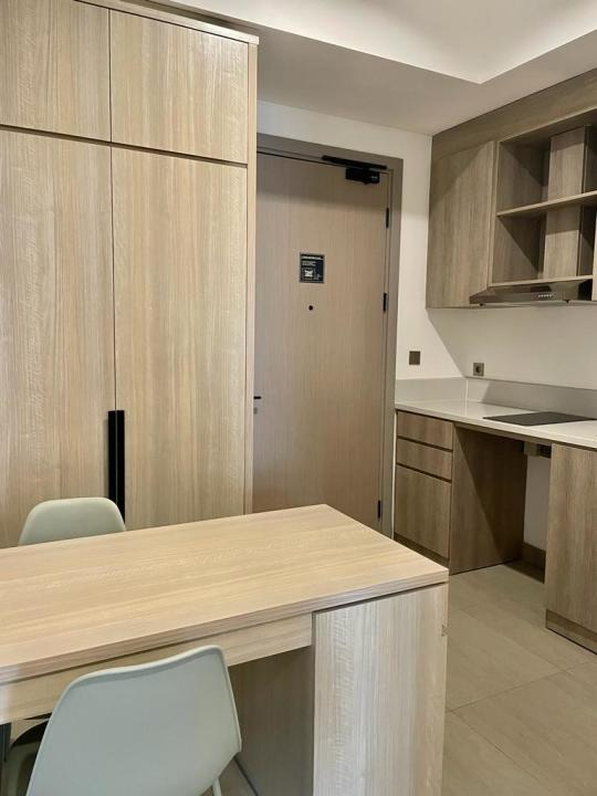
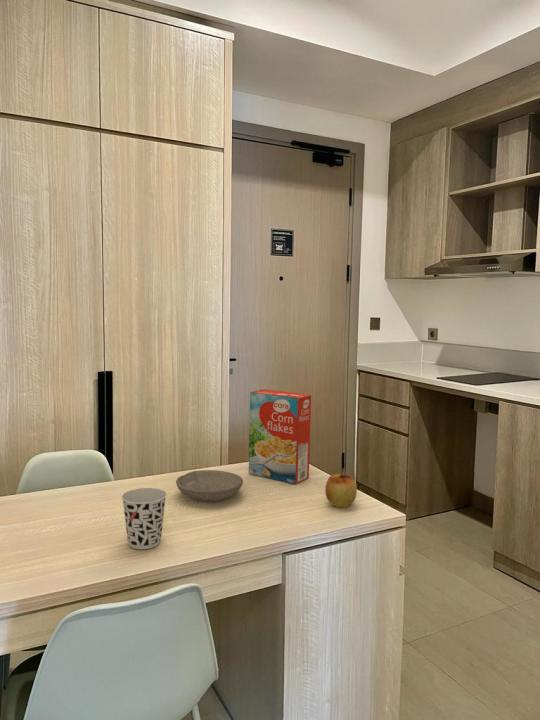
+ apple (341, 487)
+ bowl (209, 487)
+ cup (144, 519)
+ cereal box (279, 434)
